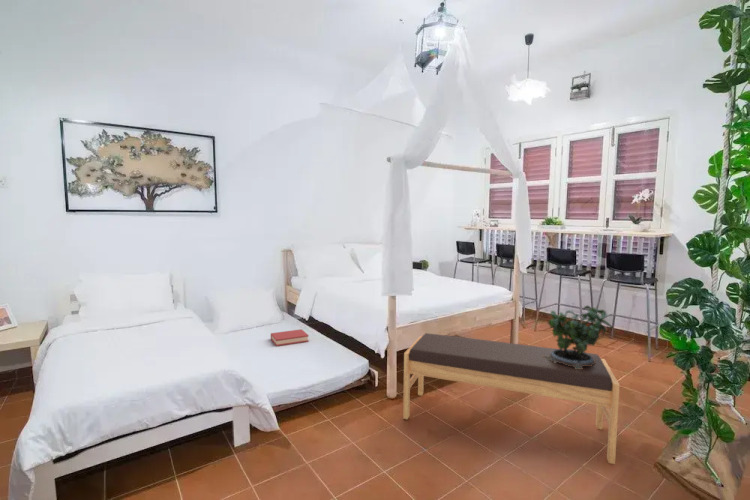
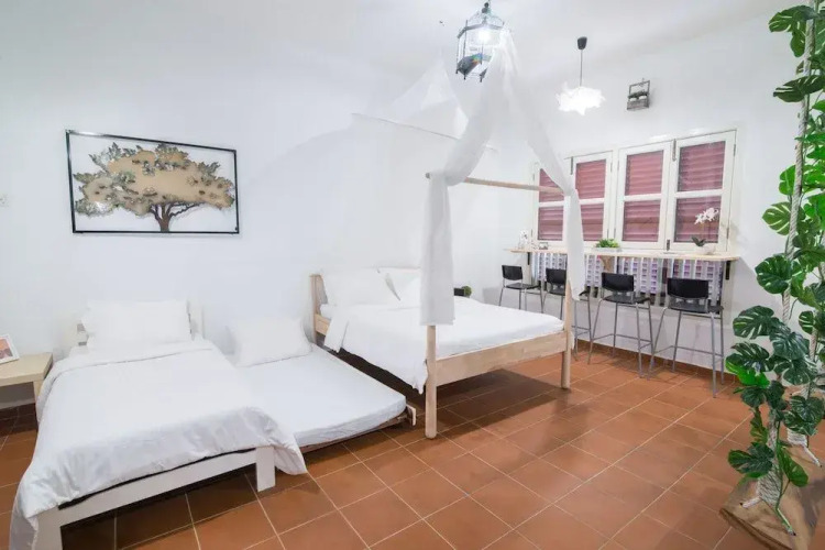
- hardback book (289, 337)
- potted plant (577, 332)
- bench (501, 386)
